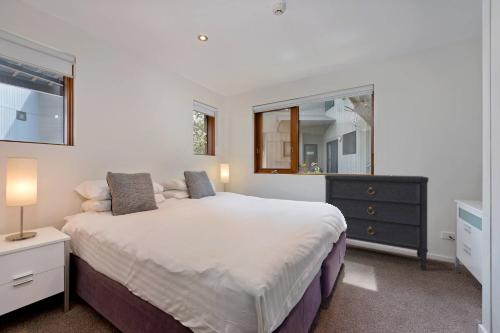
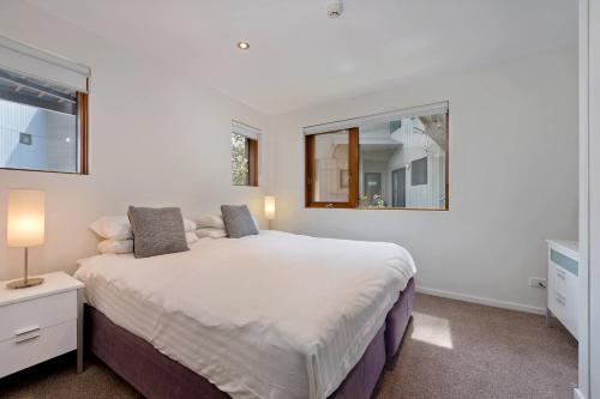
- dresser (371, 214)
